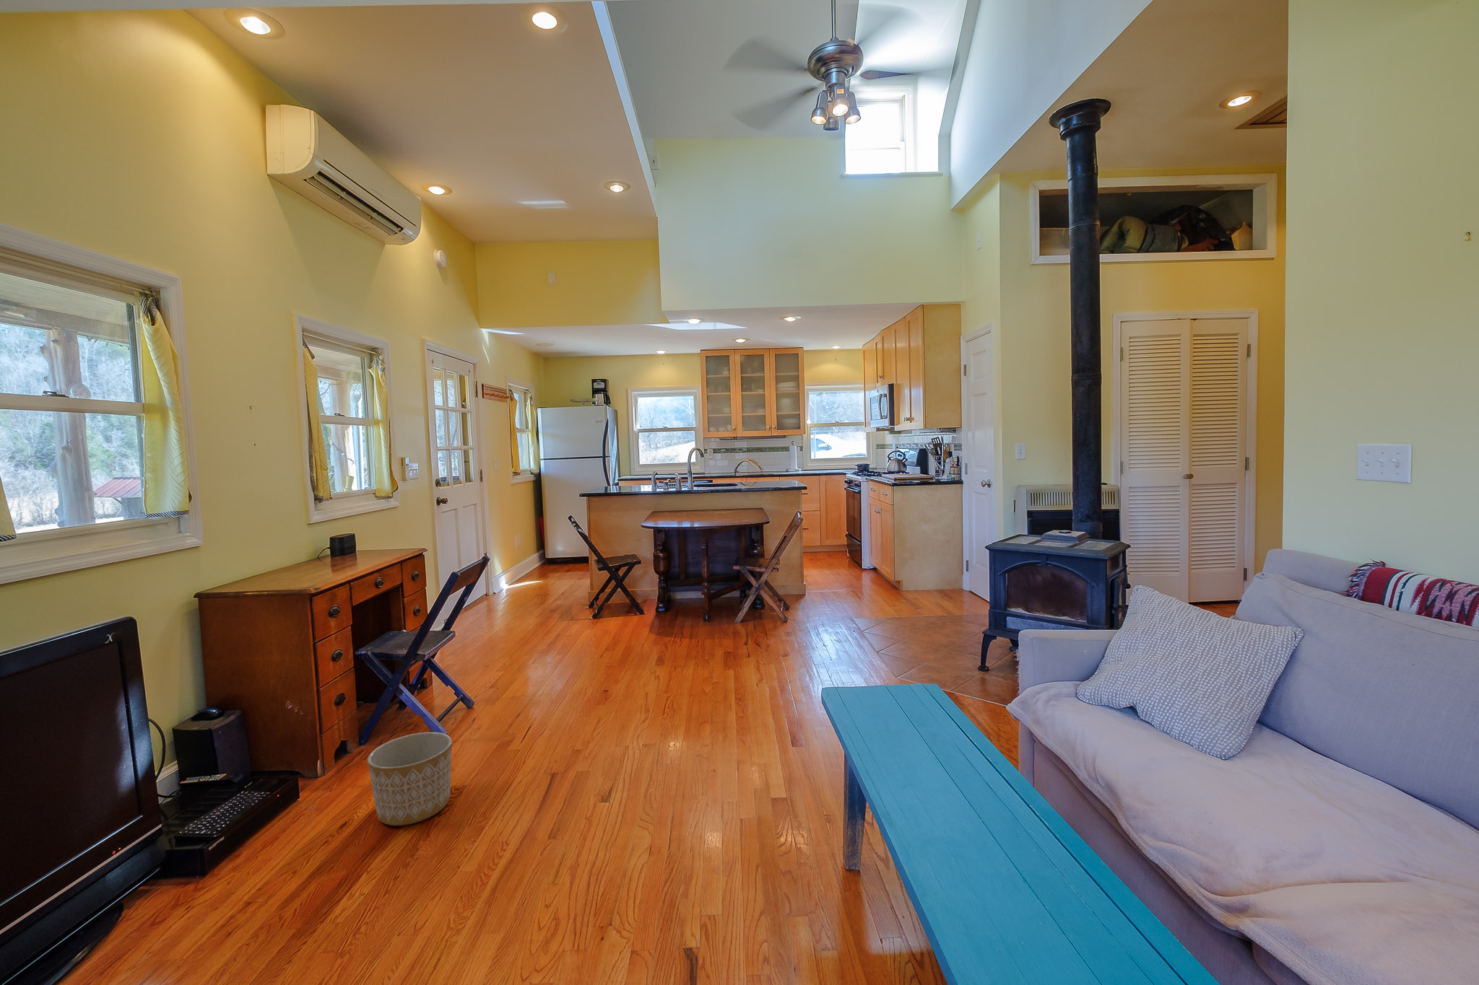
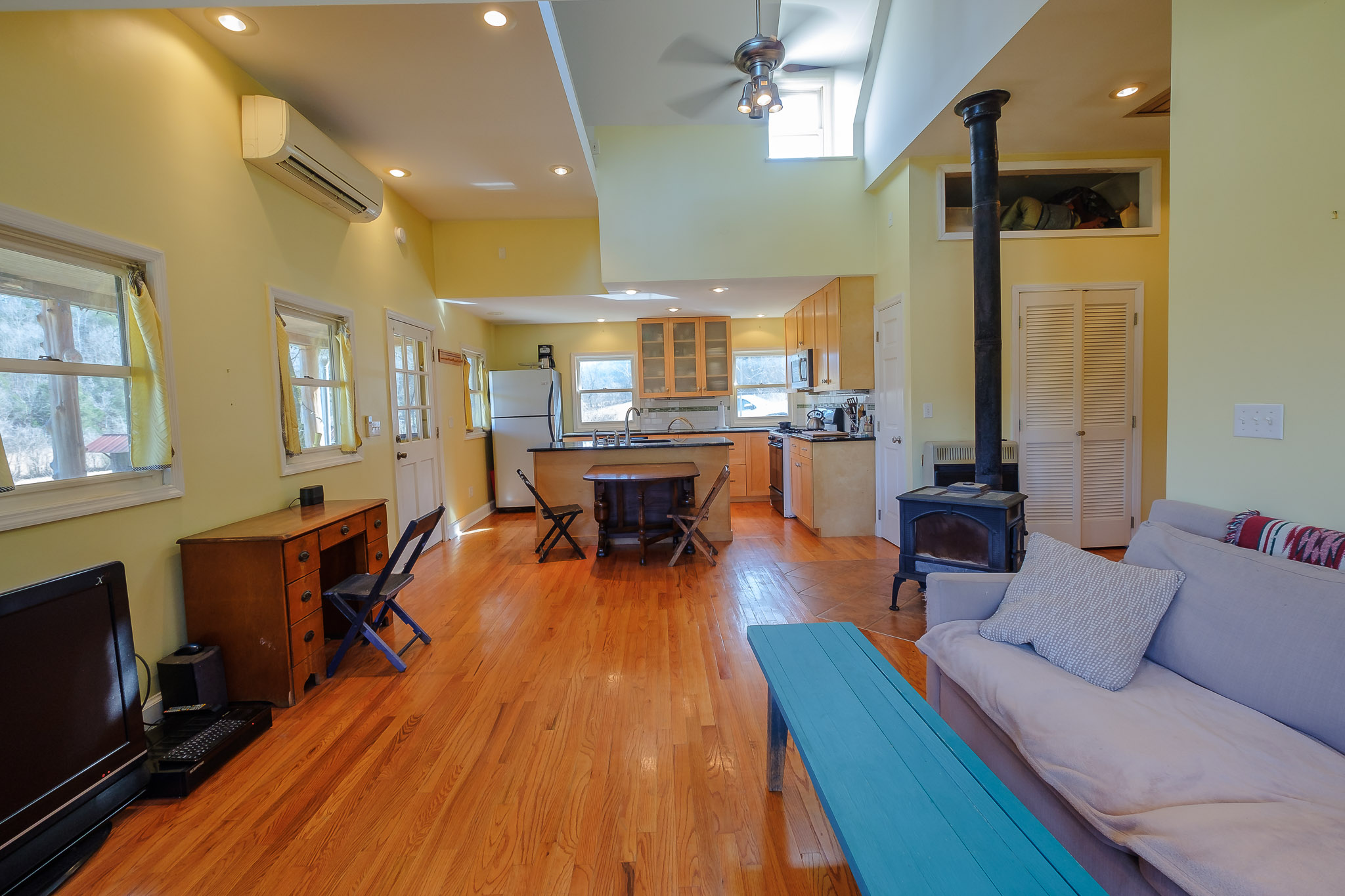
- planter (412, 778)
